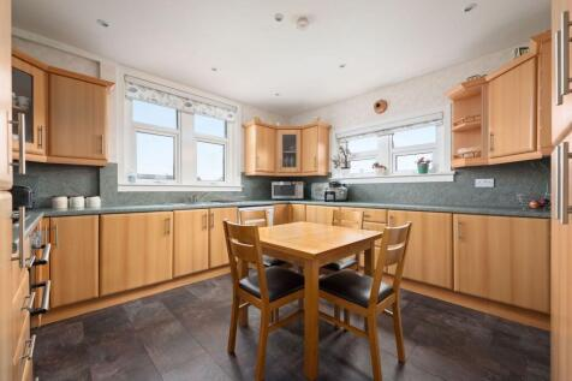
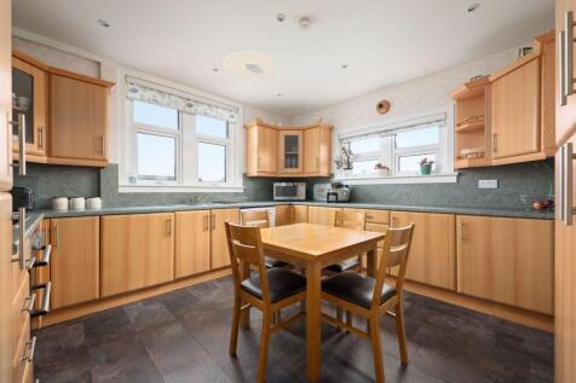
+ ceiling light (250, 63)
